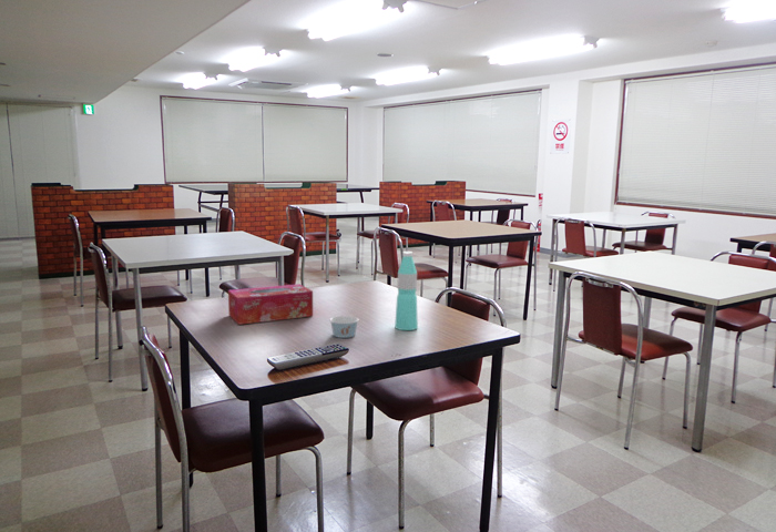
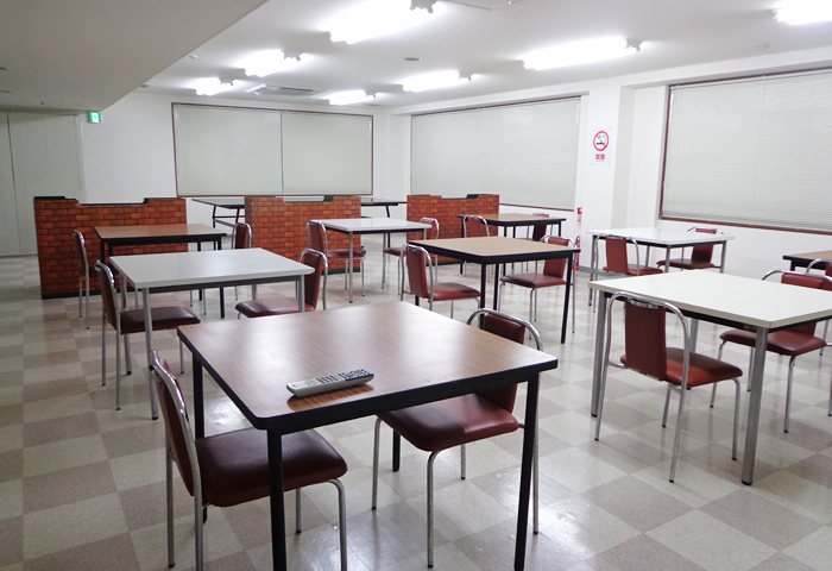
- water bottle (407, 289)
- paper cup (344, 327)
- tissue box (270, 303)
